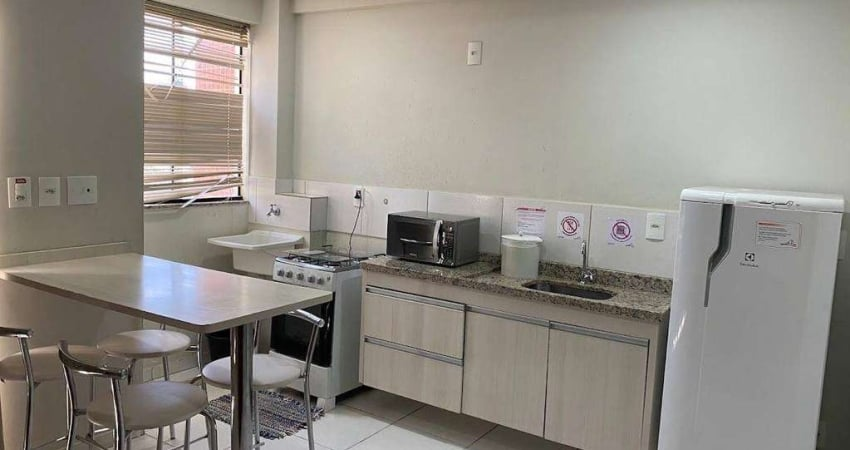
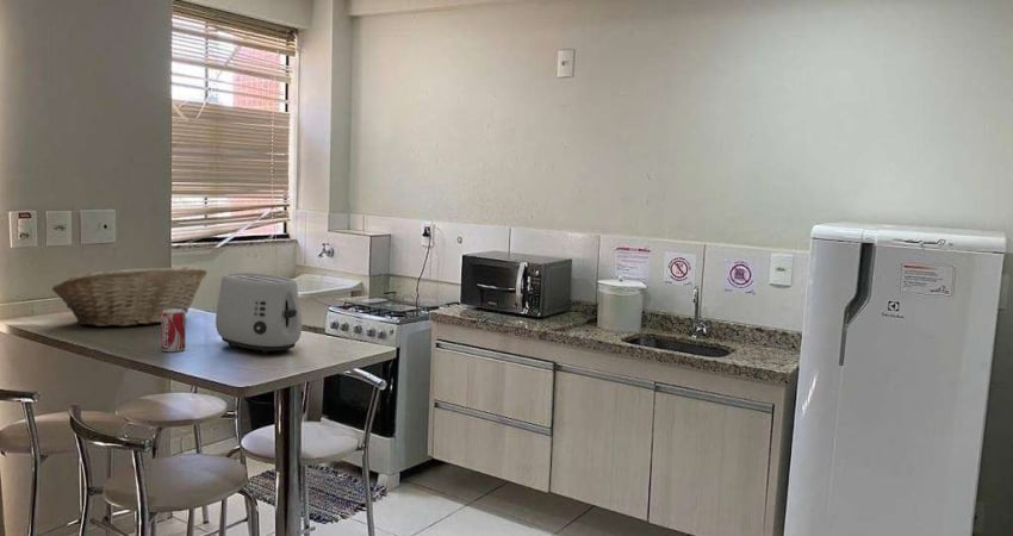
+ fruit basket (133, 291)
+ toaster (257, 312)
+ beverage can (173, 330)
